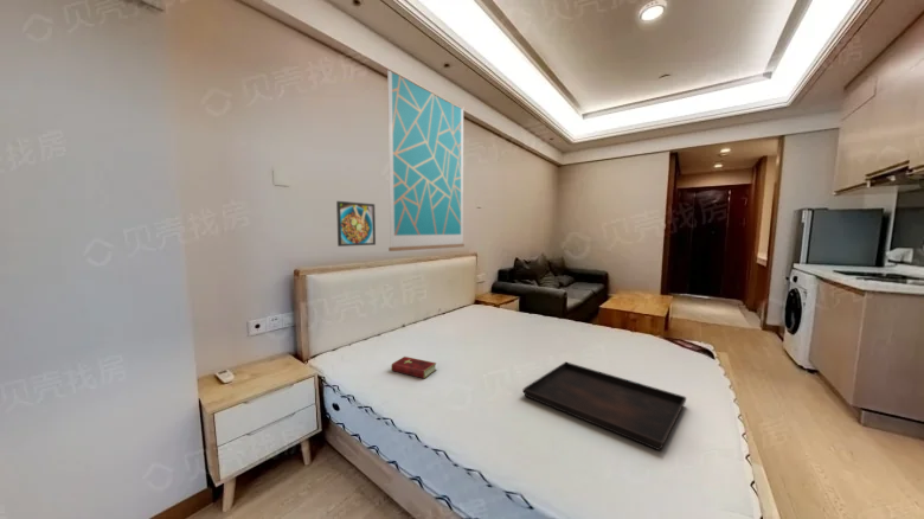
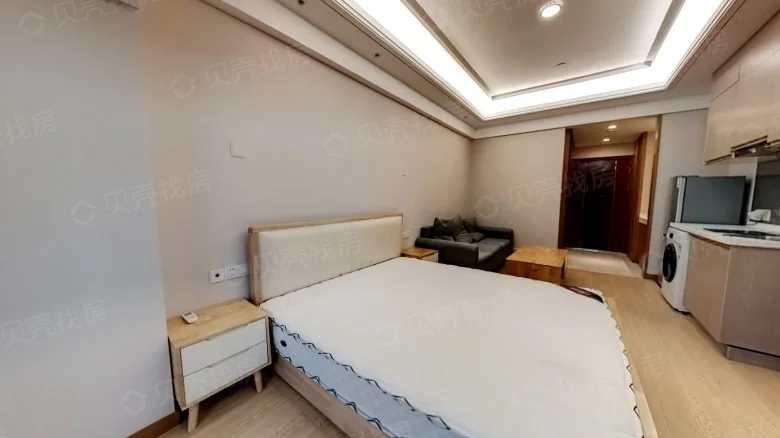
- wall art (430, 164)
- hardcover book (413, 366)
- serving tray (602, 396)
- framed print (357, 224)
